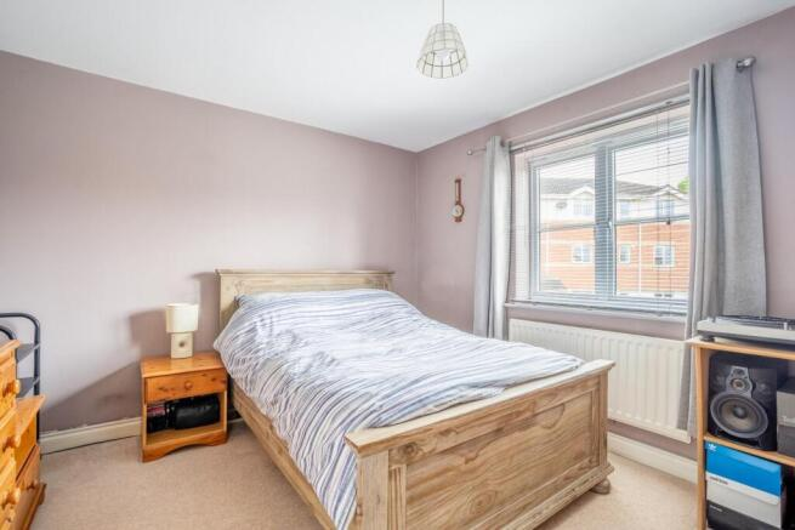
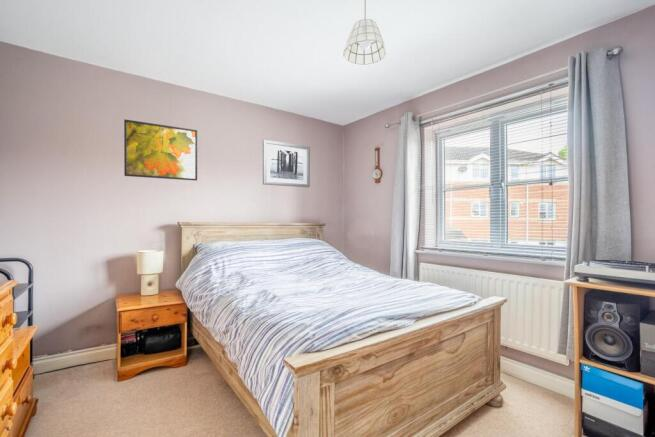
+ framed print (162, 151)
+ wall art (287, 164)
